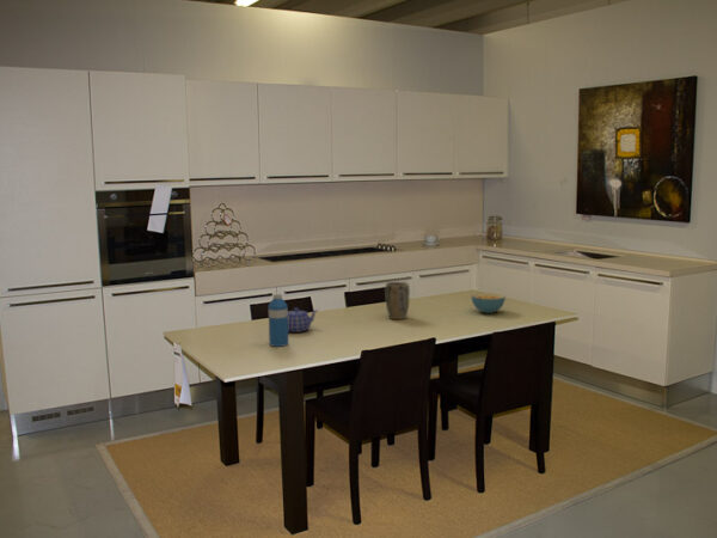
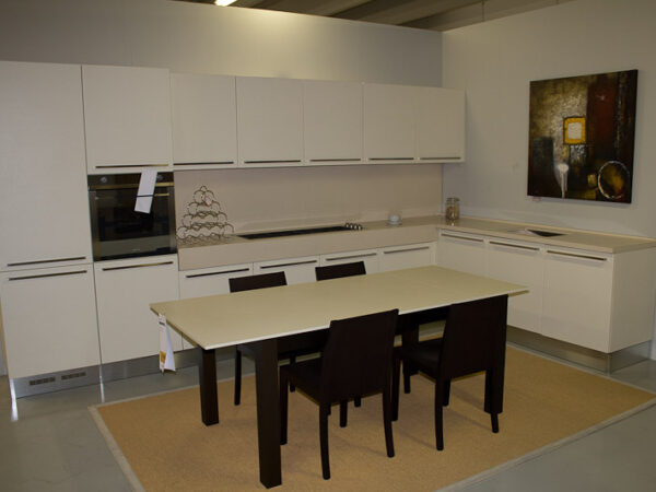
- water bottle (277, 319)
- teapot (298, 318)
- cereal bowl (488, 304)
- plant pot (397, 300)
